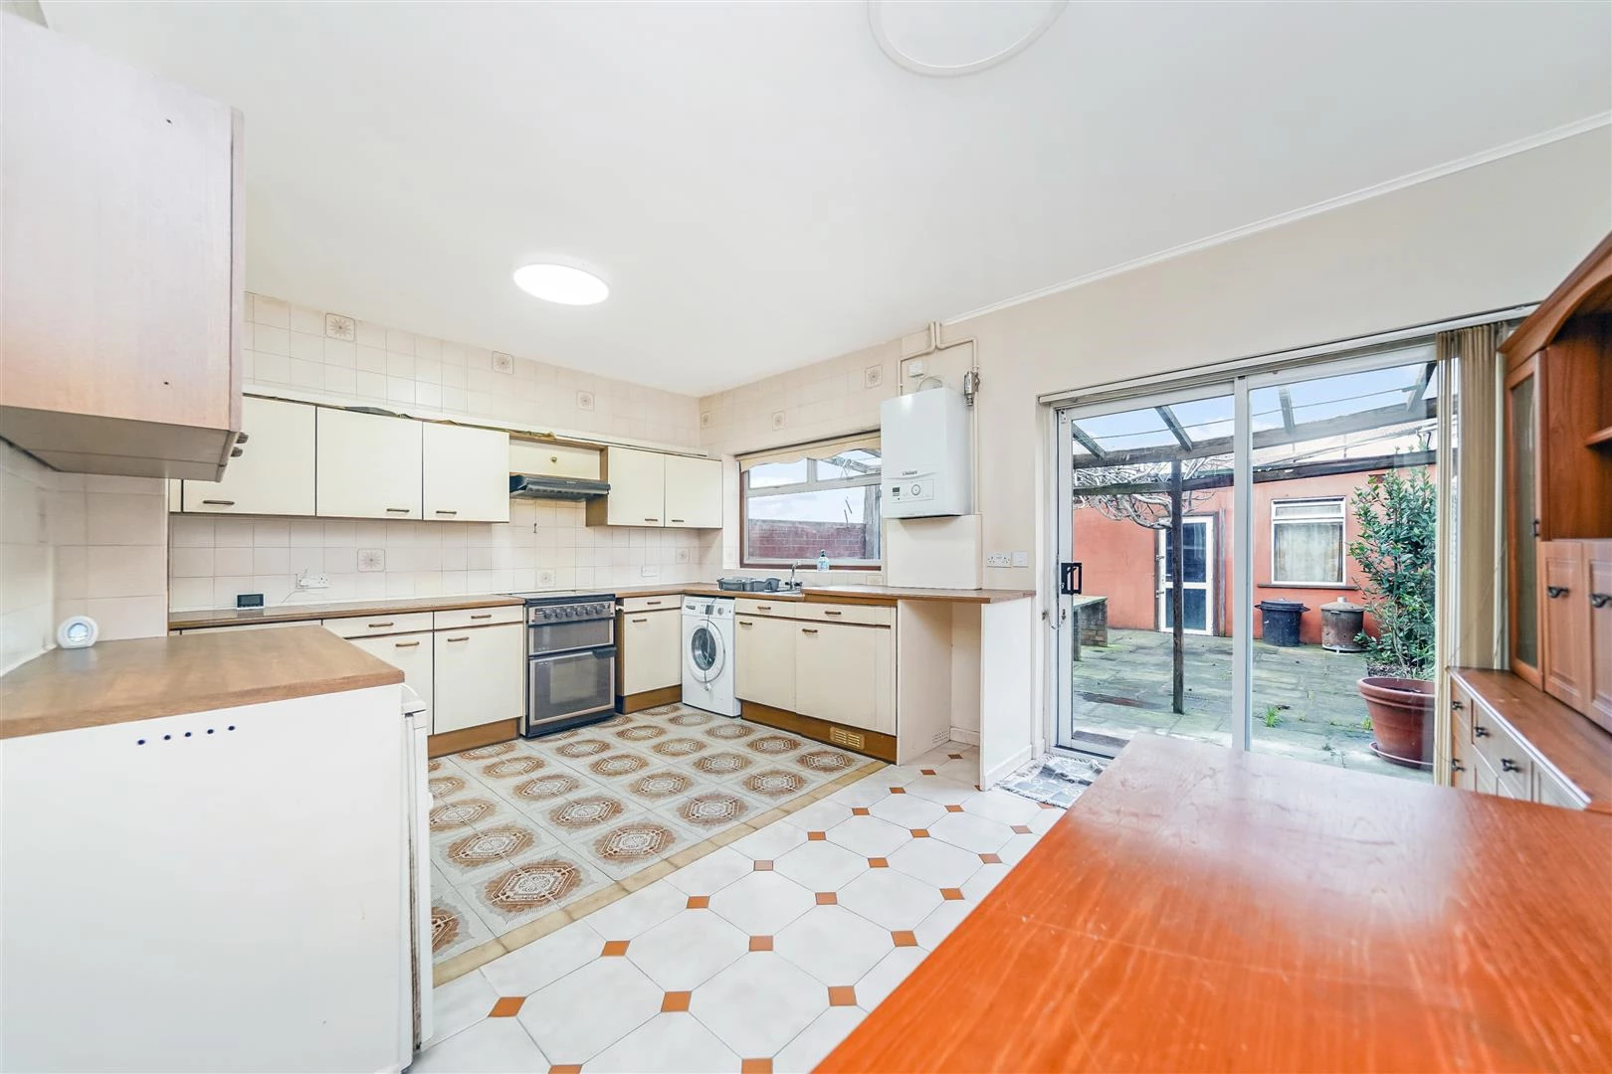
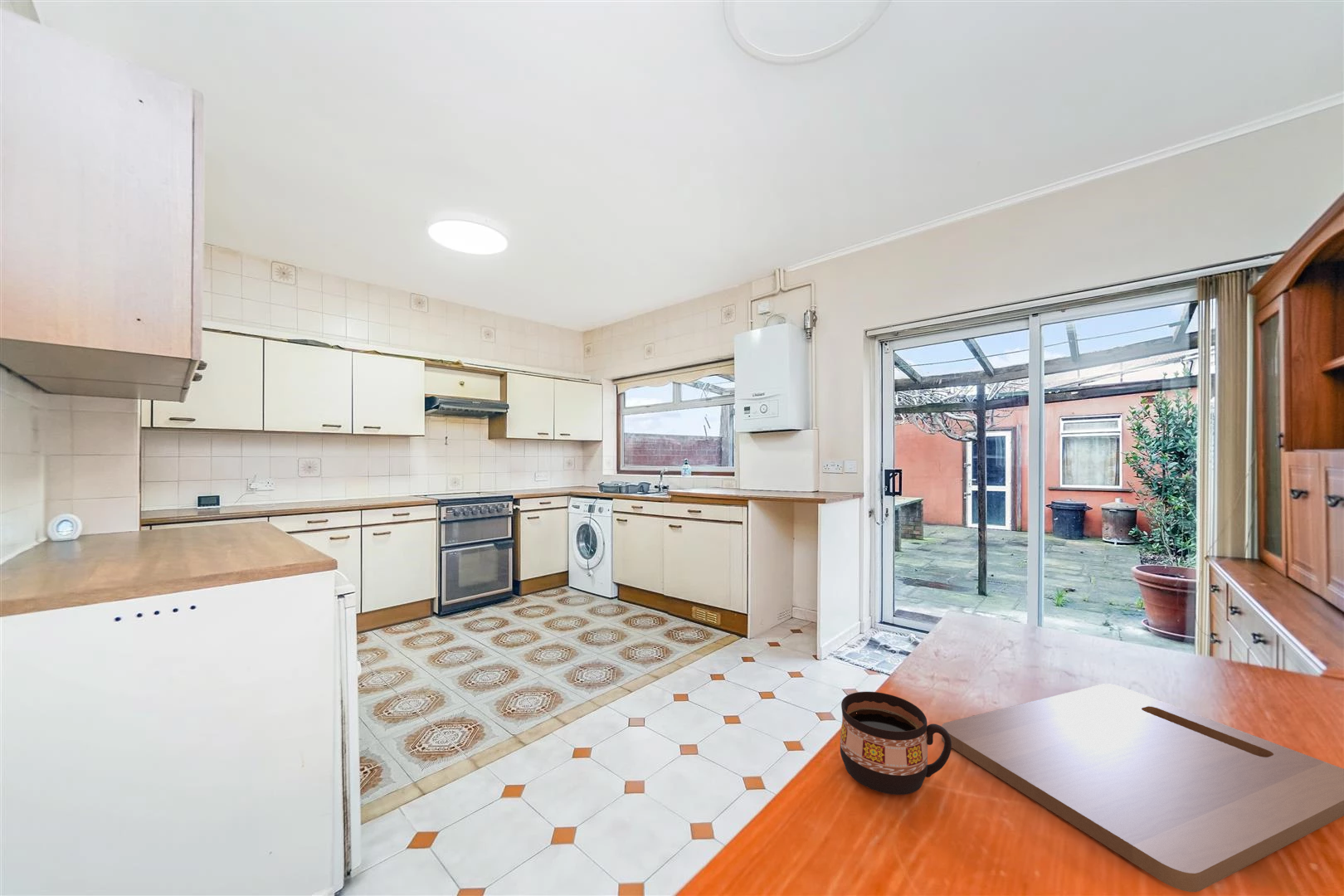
+ cutting board (1137, 757)
+ cup (886, 744)
